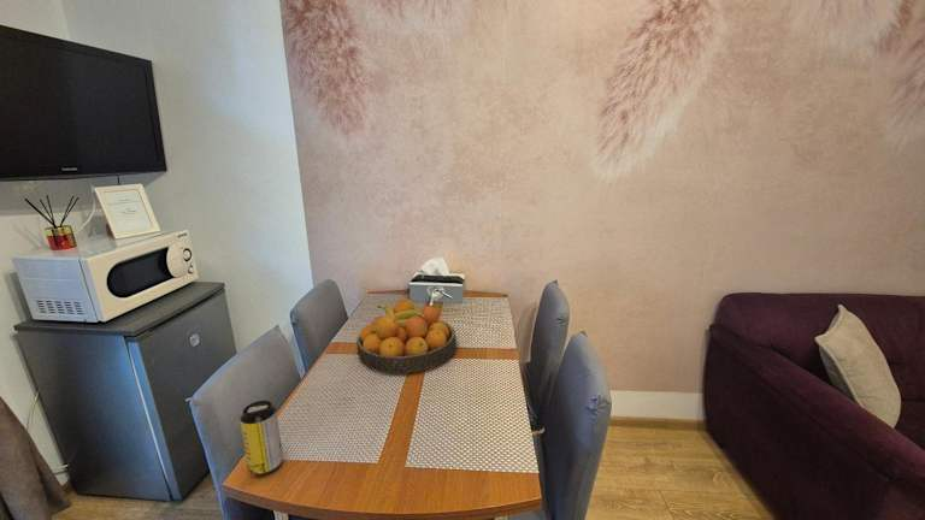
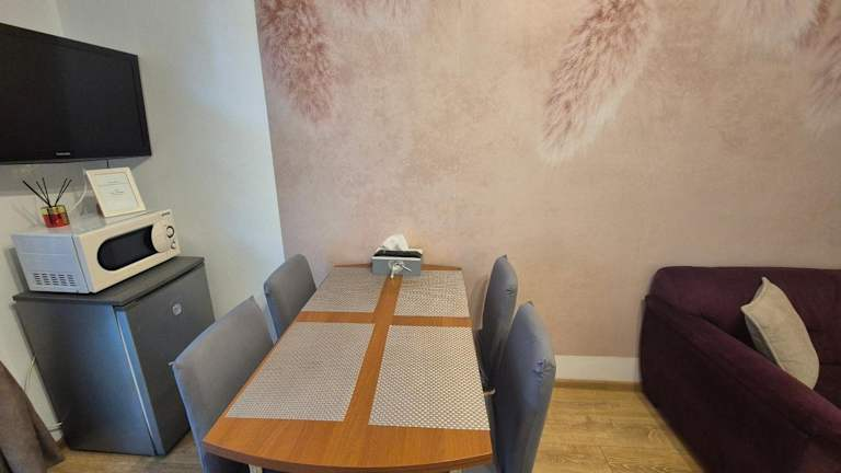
- beverage can (261, 437)
- fruit bowl (406, 327)
